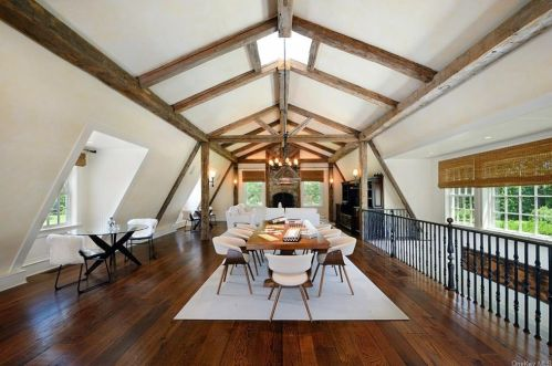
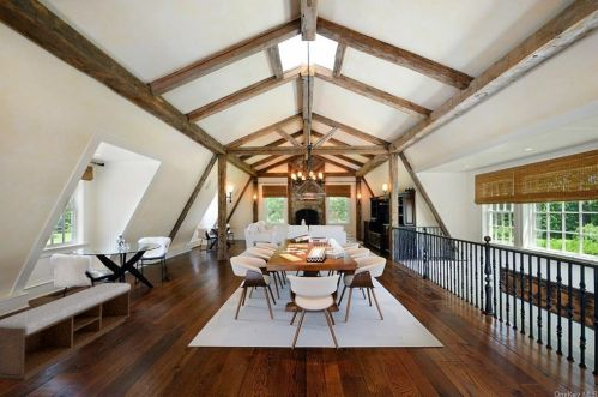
+ bench (72, 320)
